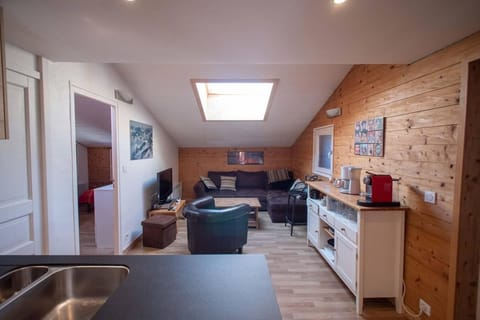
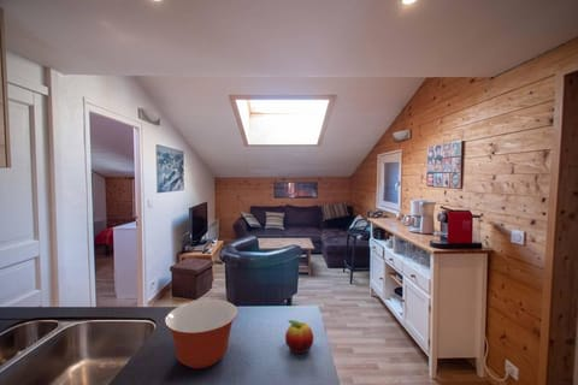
+ fruit (299, 336)
+ mixing bowl (202, 334)
